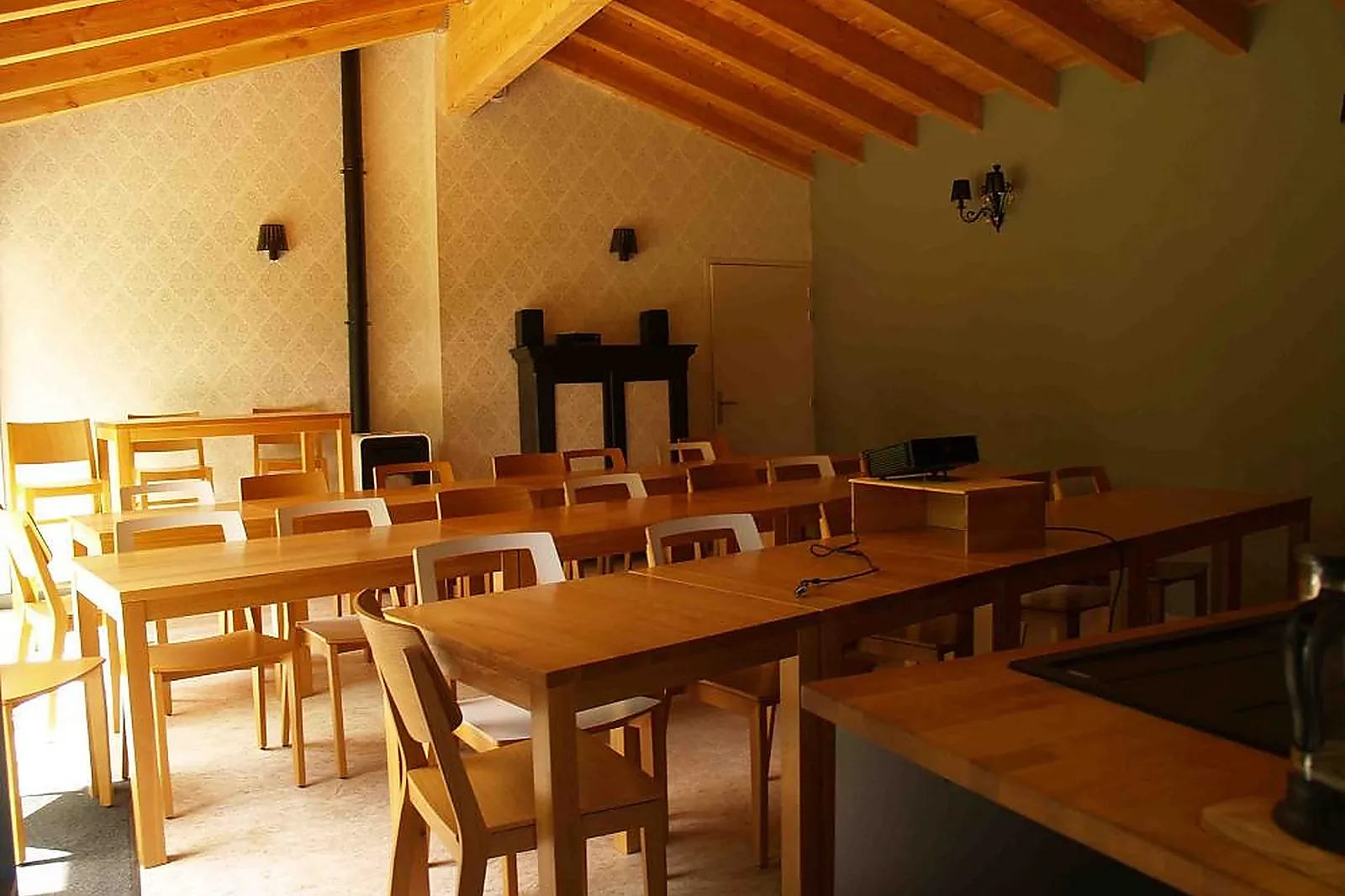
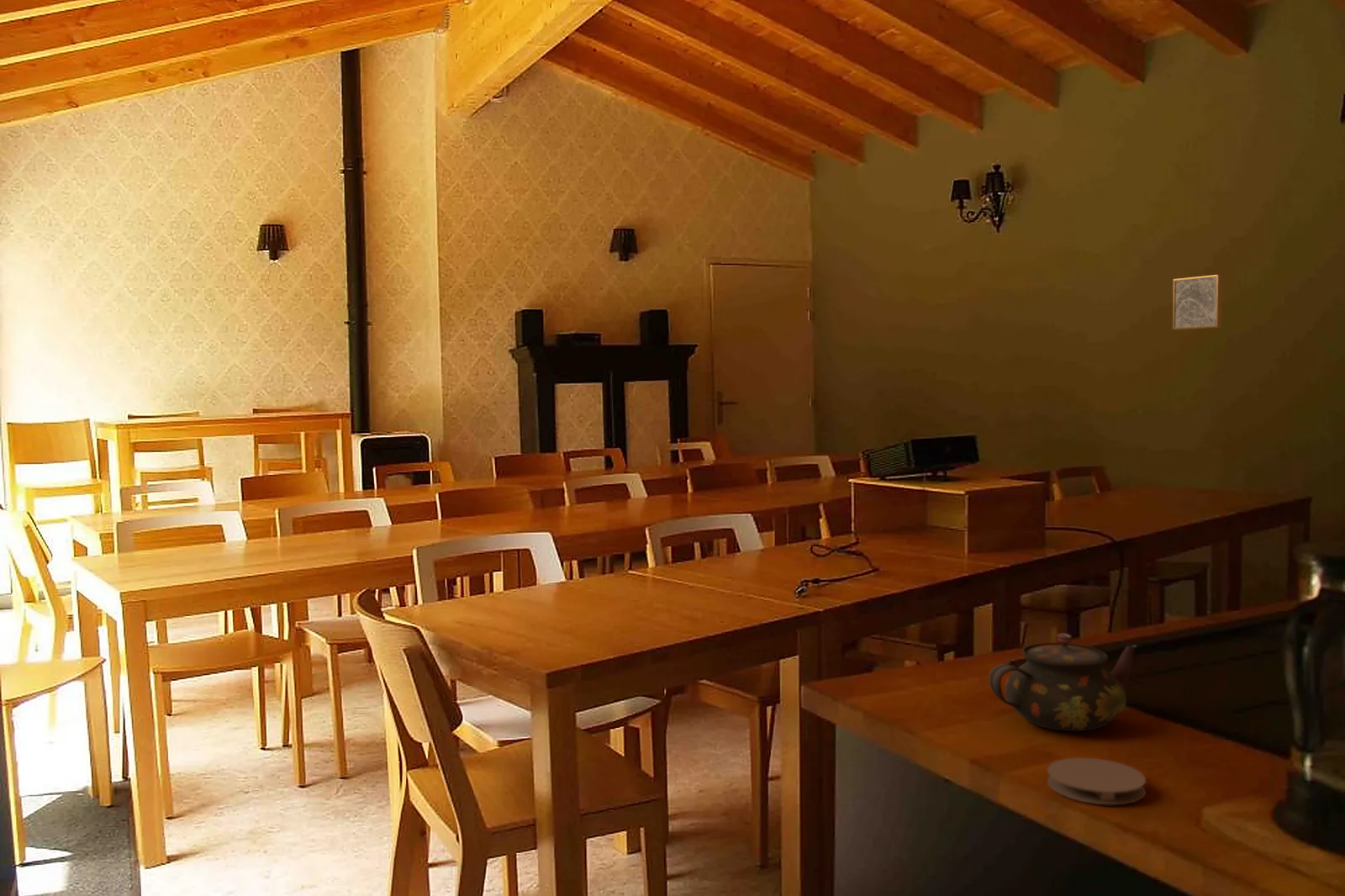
+ teapot (1065, 677)
+ coaster (1095, 780)
+ wall art (1196, 303)
